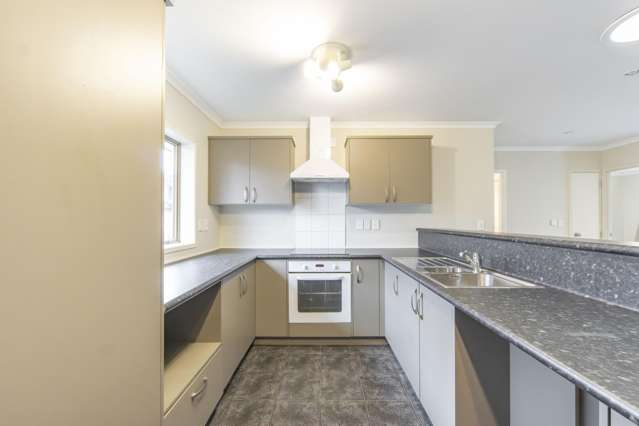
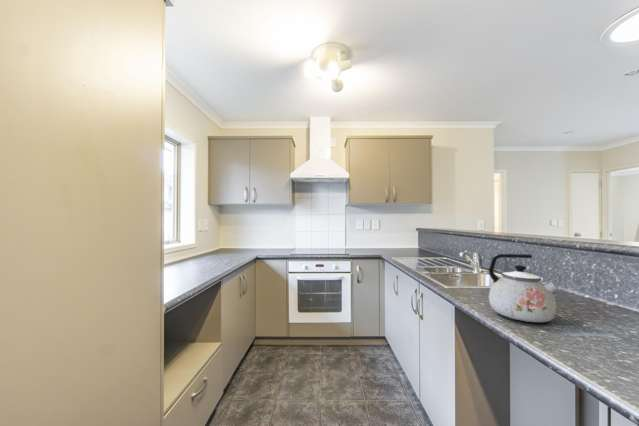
+ kettle (521, 284)
